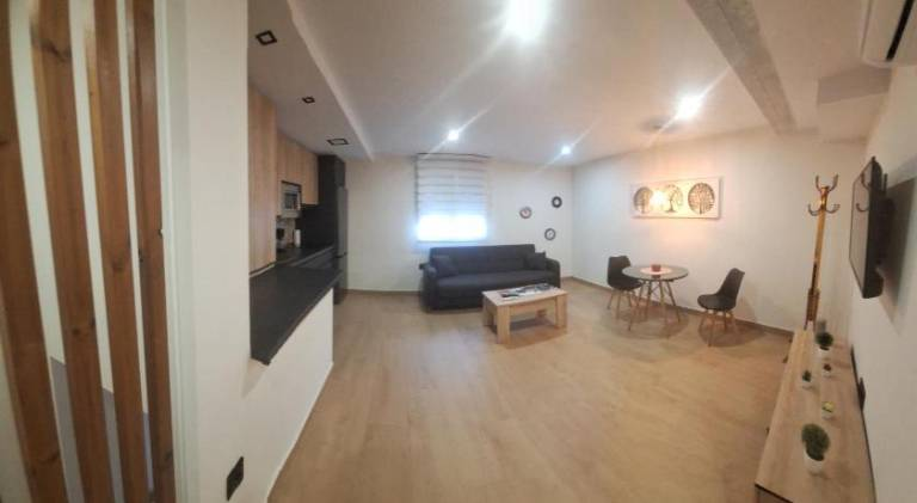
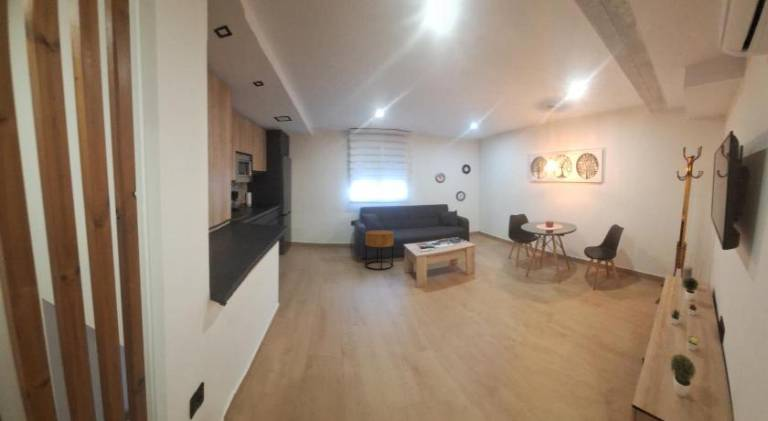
+ side table (379, 247)
